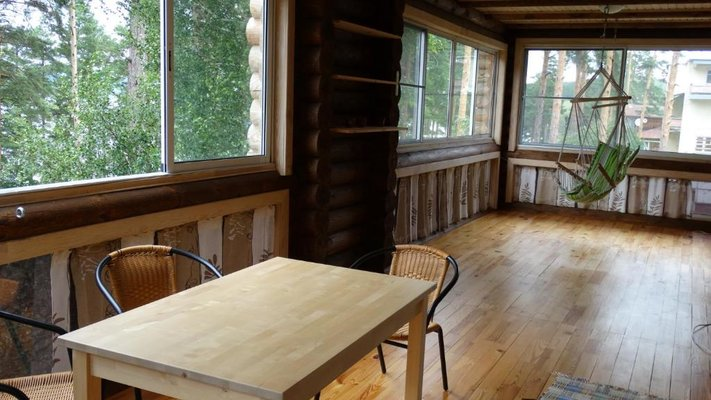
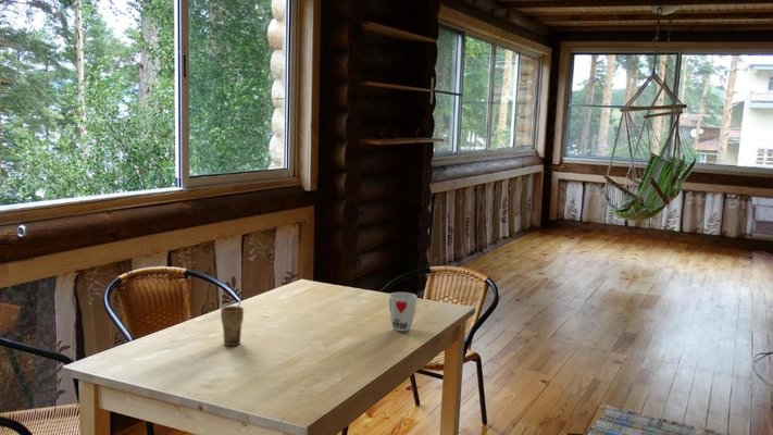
+ cup (232, 321)
+ cup (402, 312)
